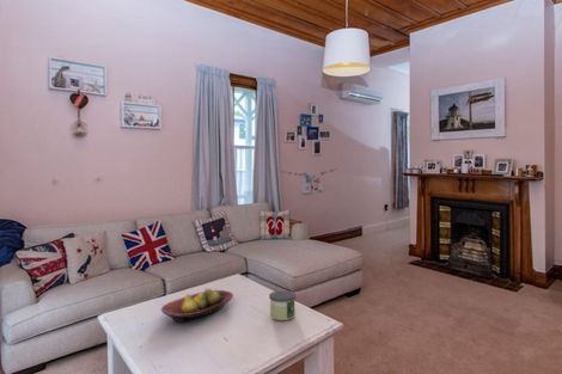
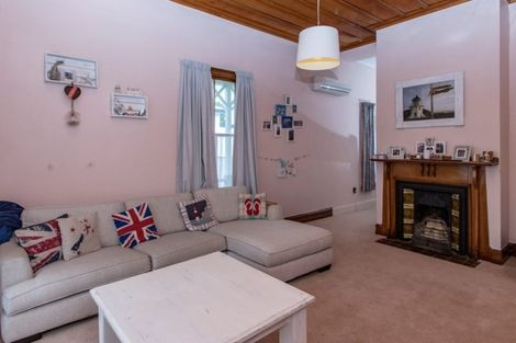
- candle (282, 305)
- fruit bowl (198, 302)
